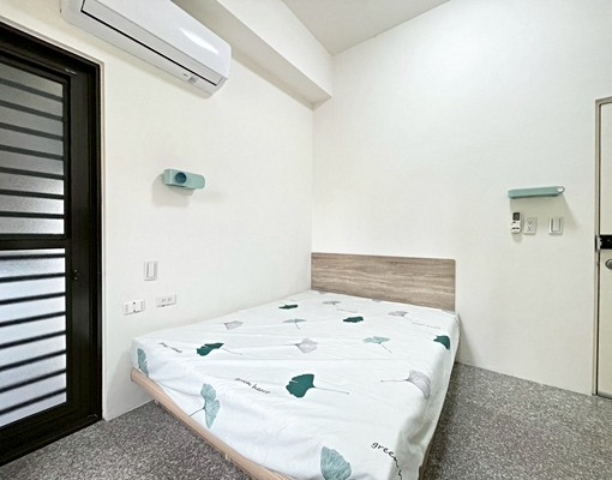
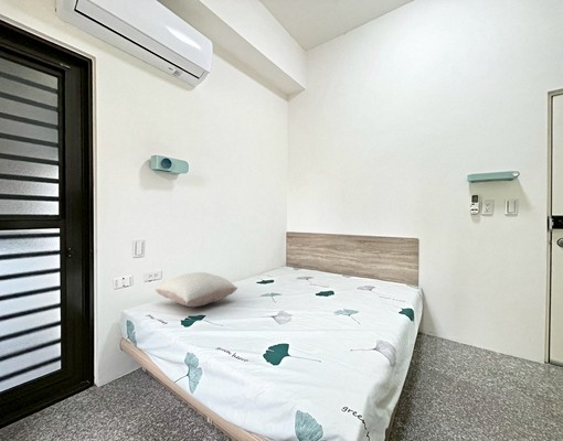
+ pillow (196, 288)
